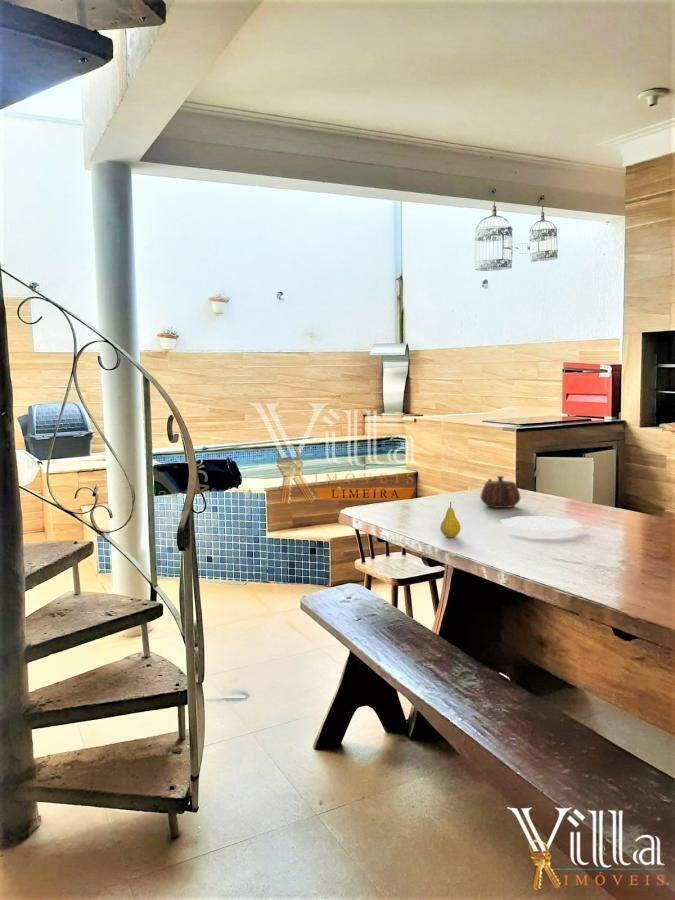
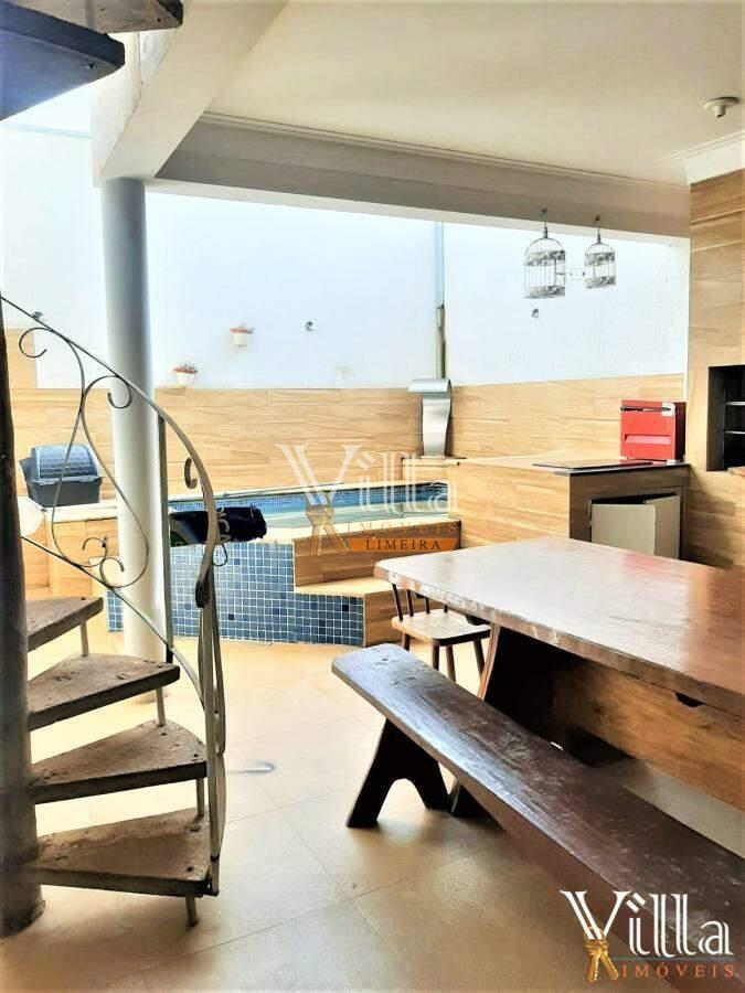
- fruit (450, 518)
- plate (540, 521)
- teapot (499, 490)
